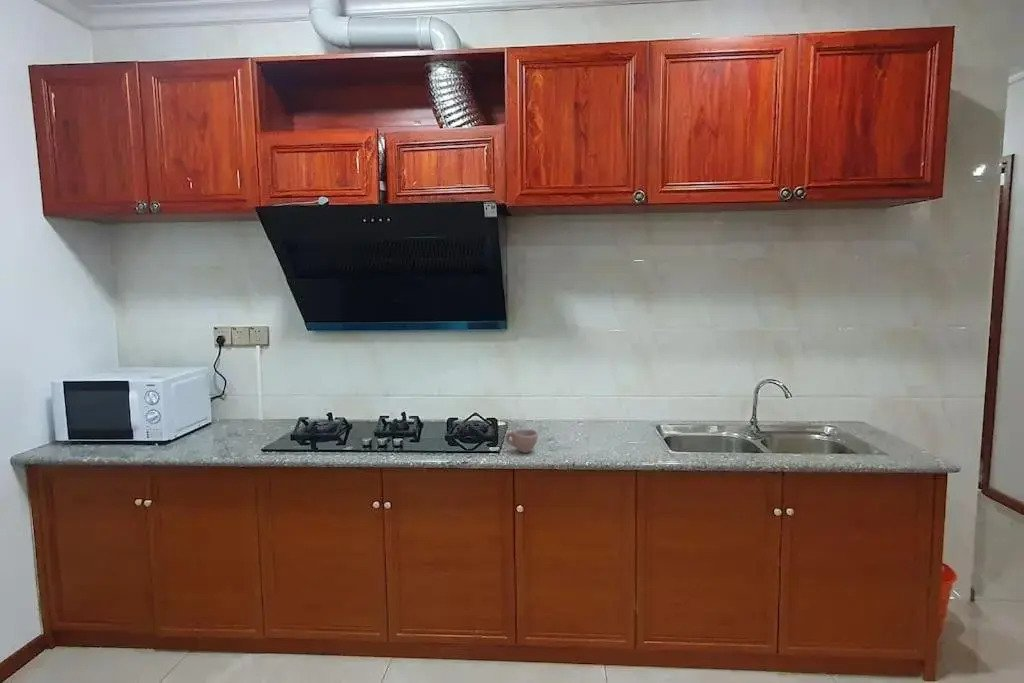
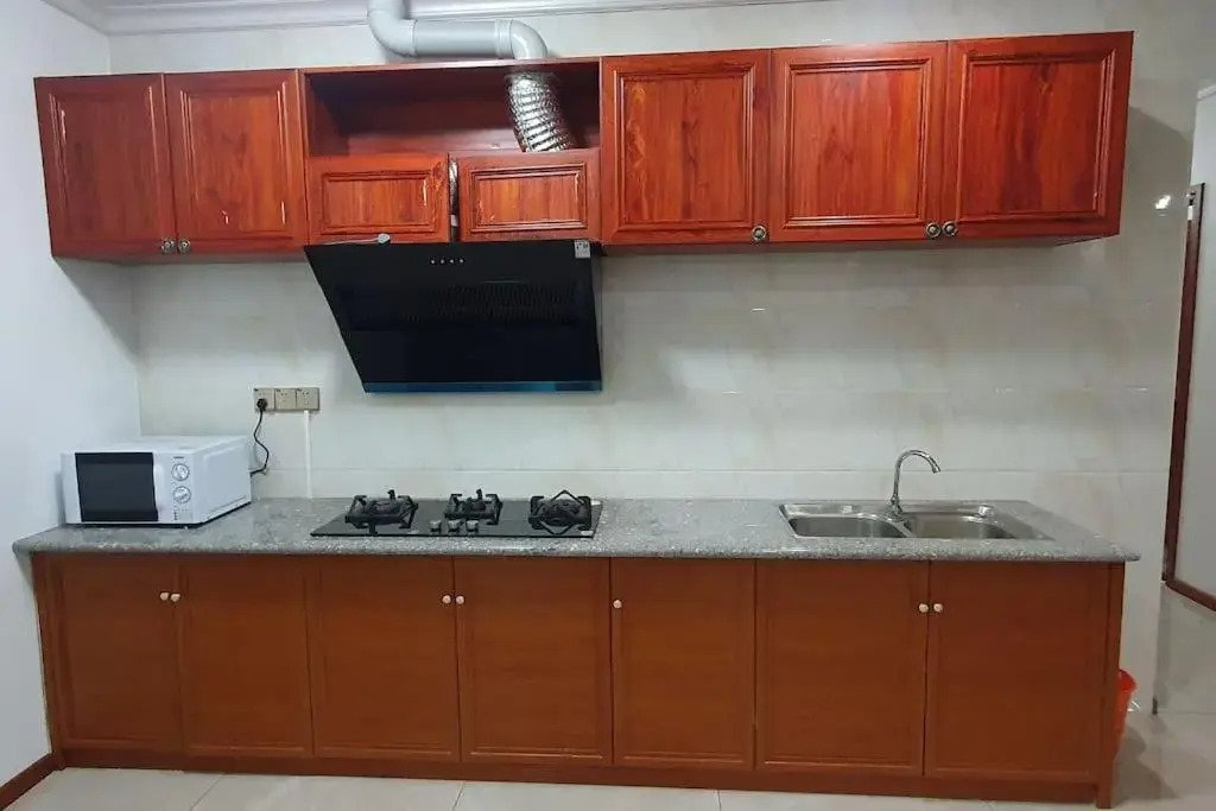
- cup (521, 441)
